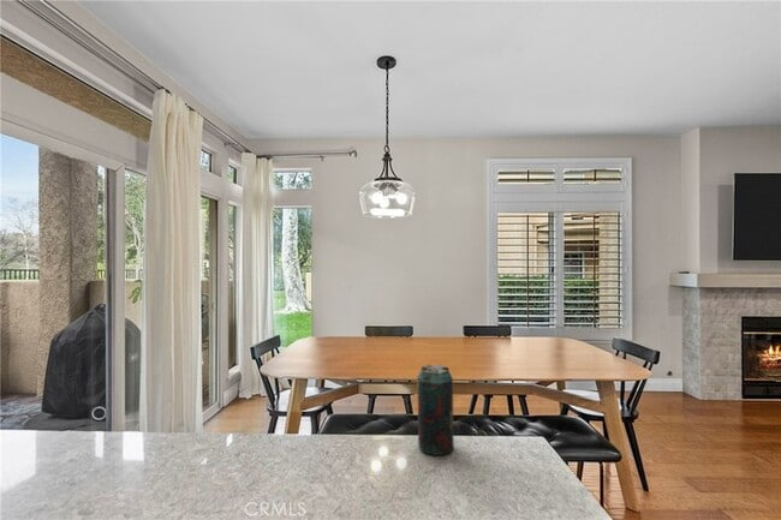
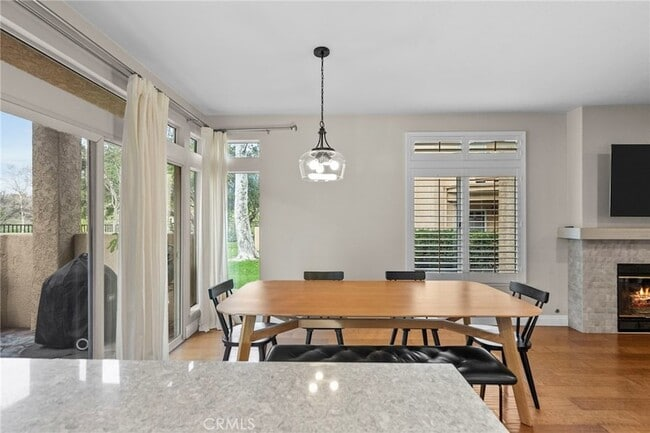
- beverage can (435, 406)
